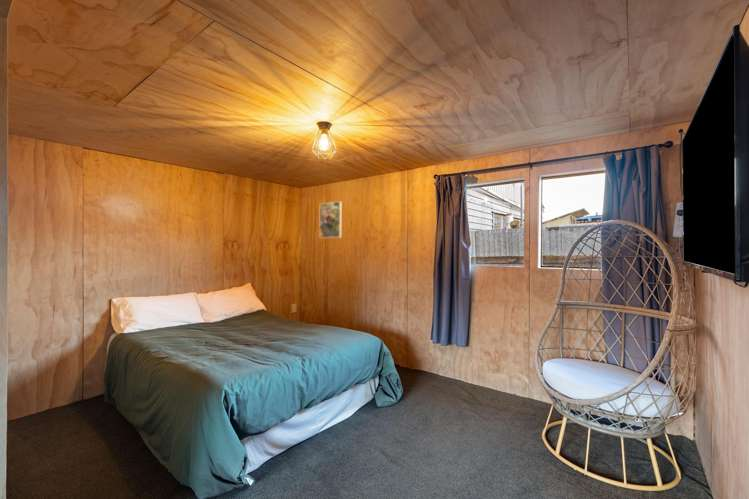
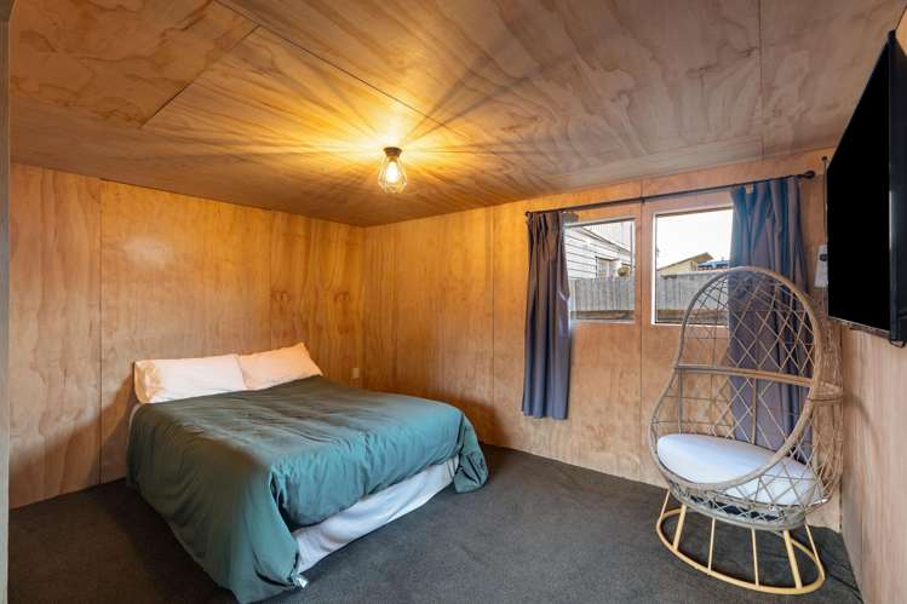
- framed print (330, 220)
